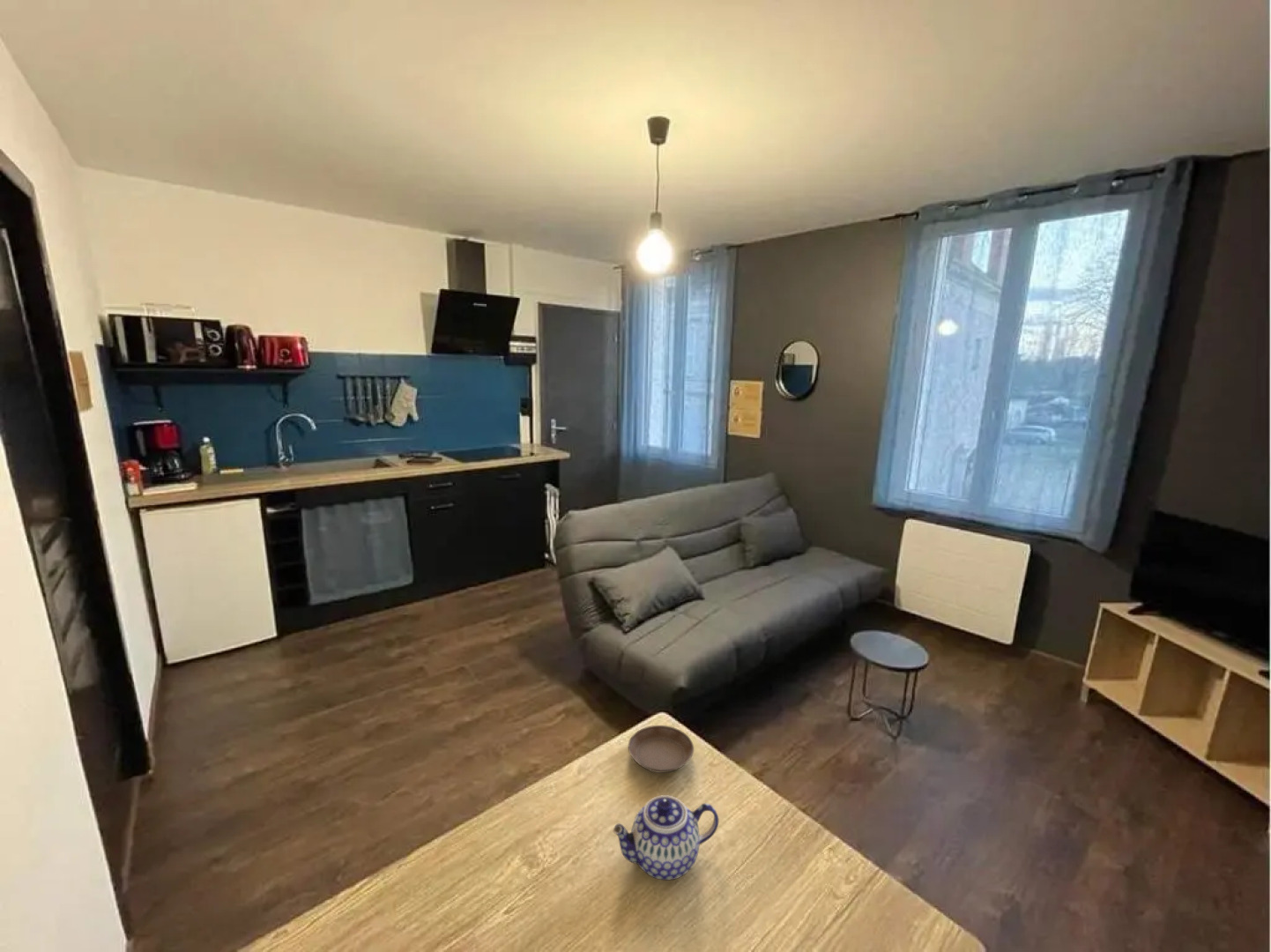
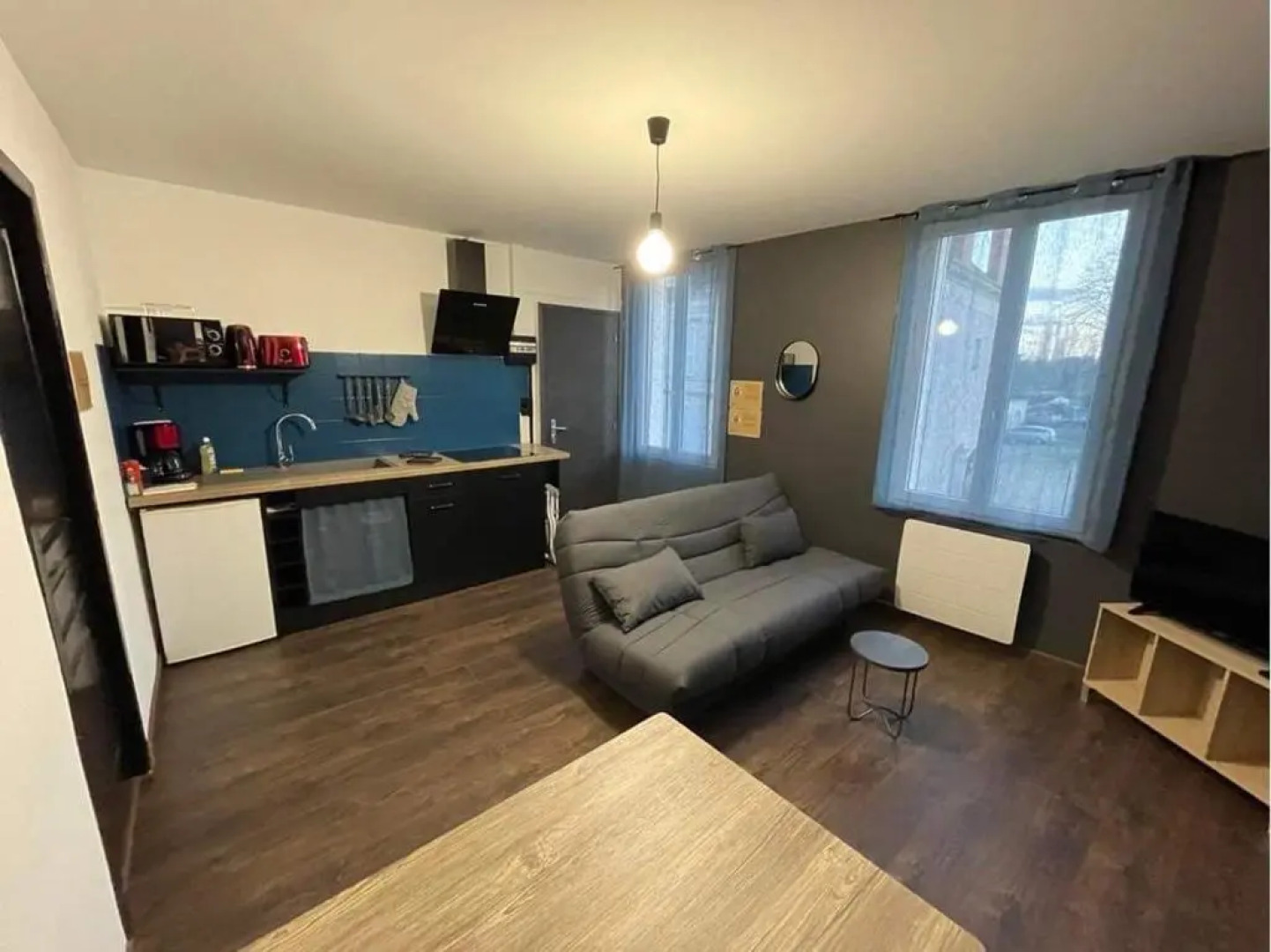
- teapot (666, 829)
- saucer (660, 750)
